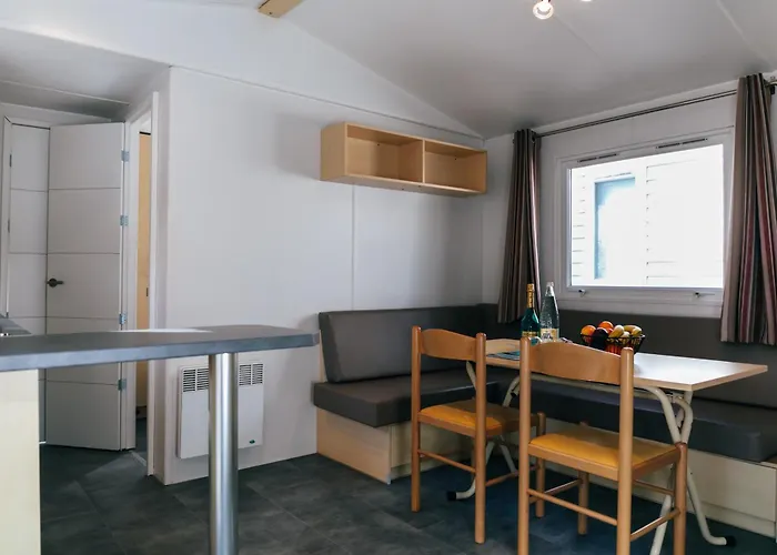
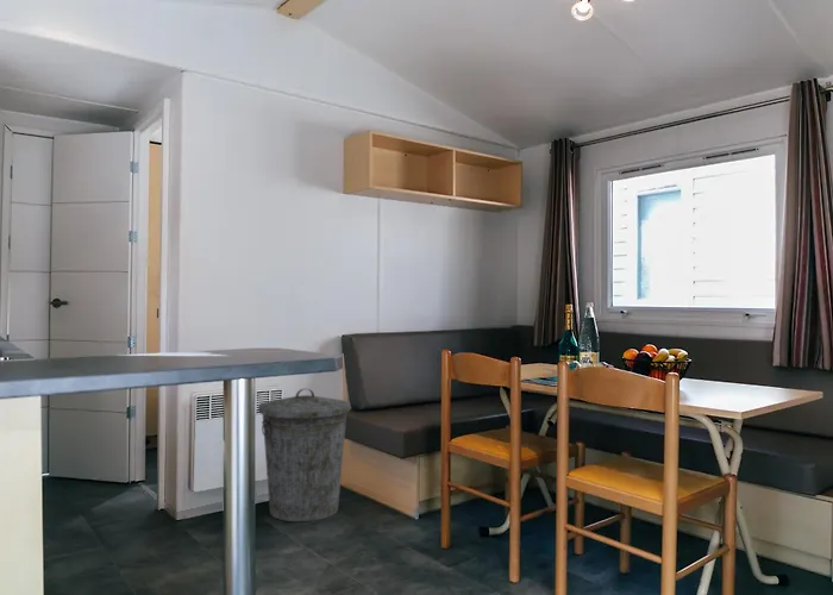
+ trash can (303, 449)
